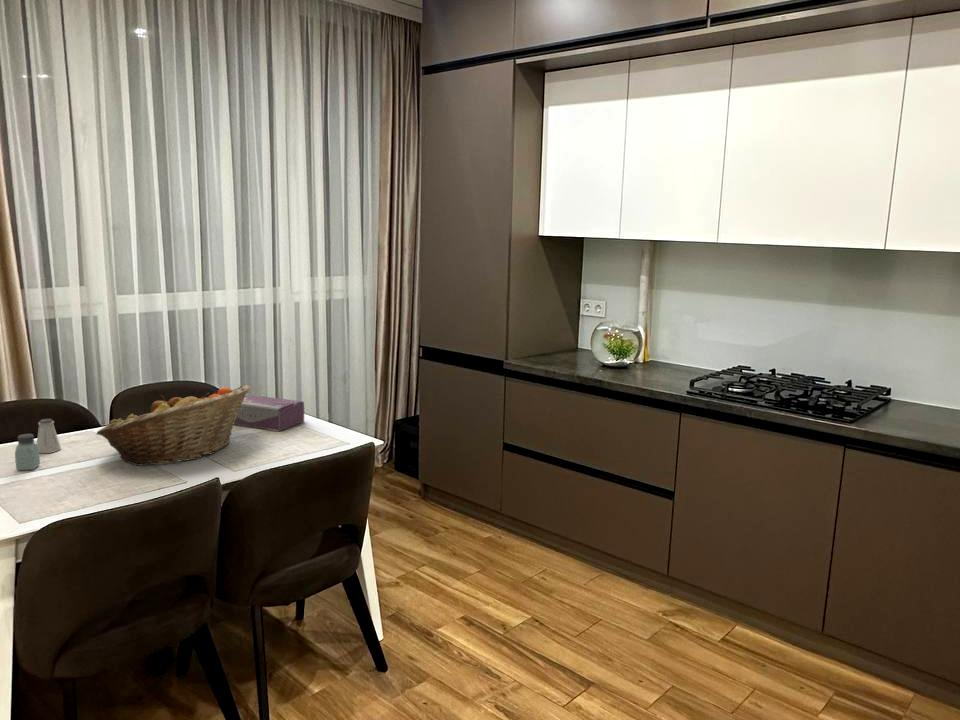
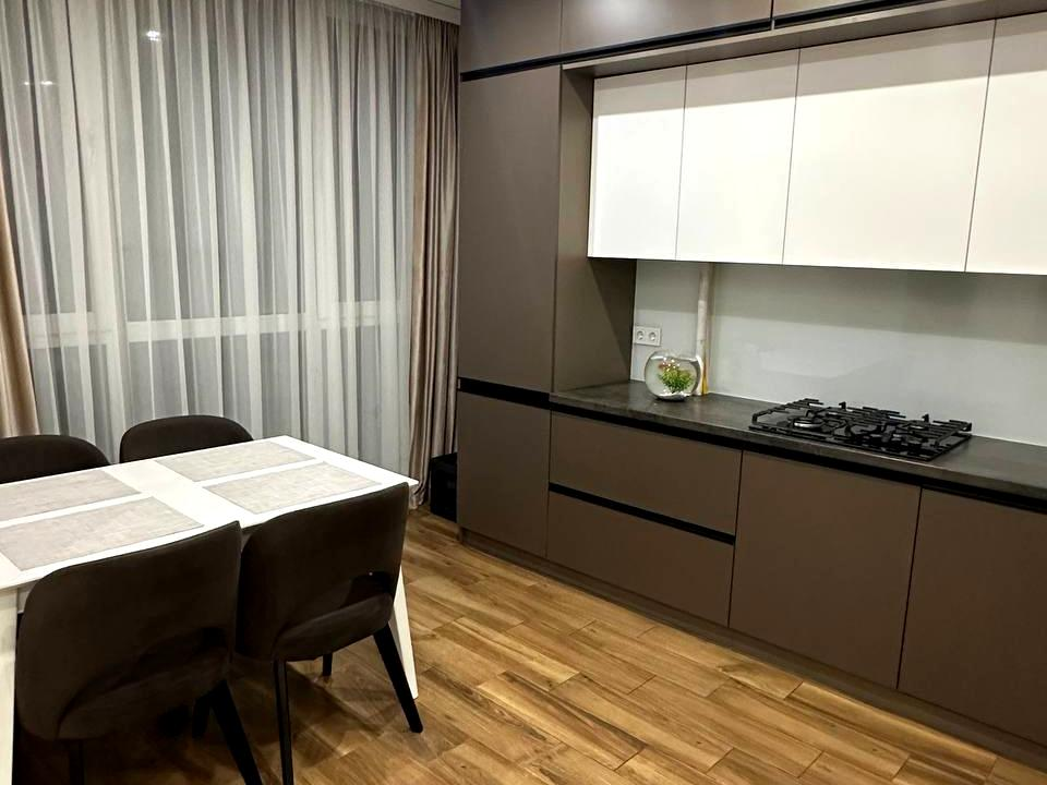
- tissue box (263, 411)
- saltshaker (27, 451)
- saltshaker (47, 435)
- fruit basket (179, 419)
